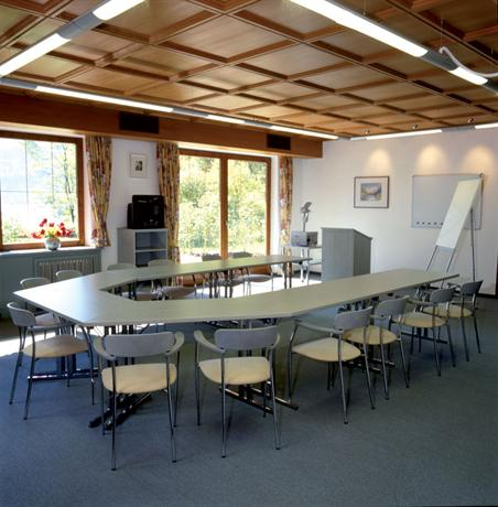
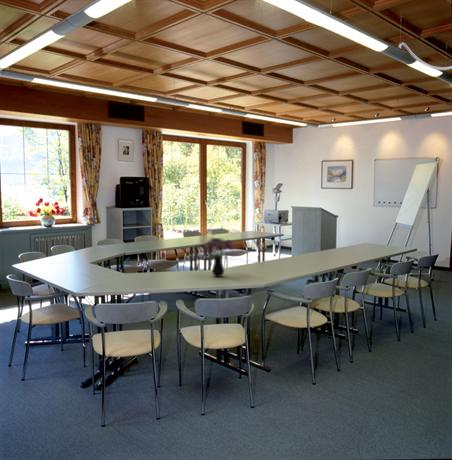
+ flower arrangement (218, 256)
